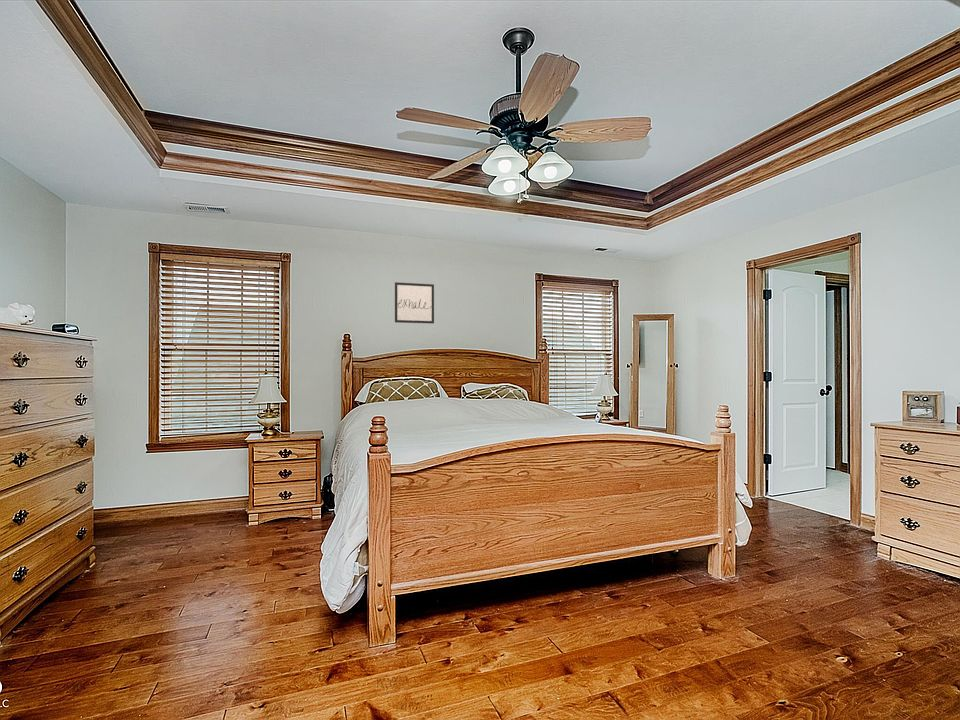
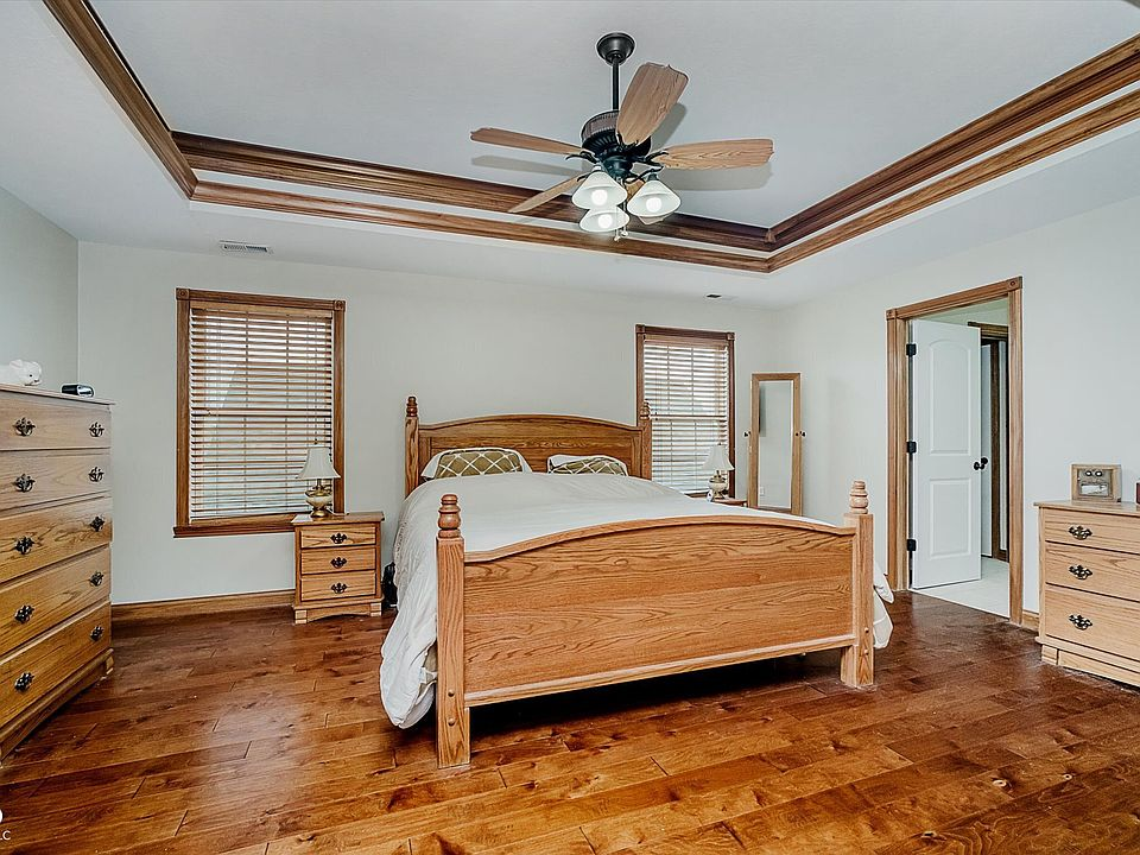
- wall art (414, 303)
